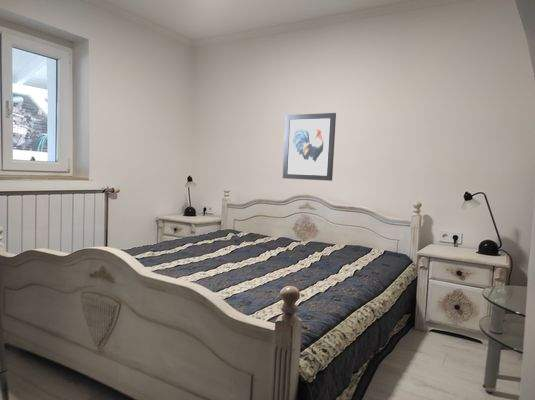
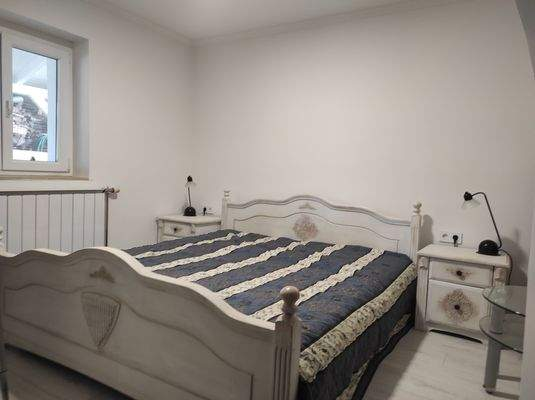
- wall art (308, 147)
